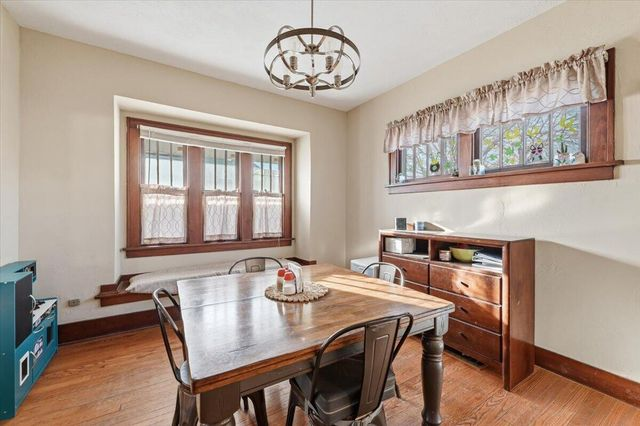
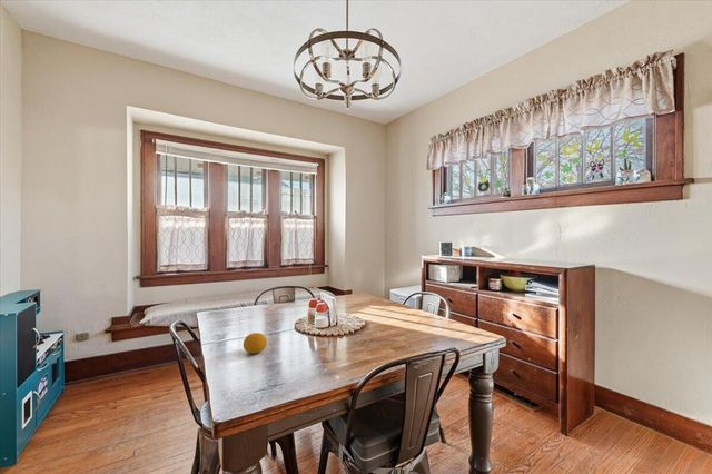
+ fruit (255, 342)
